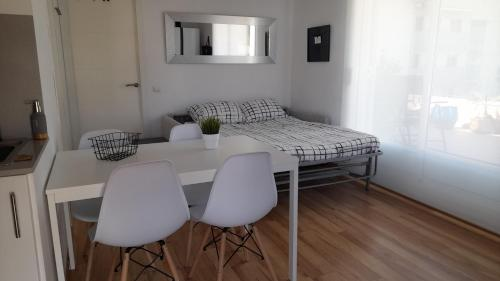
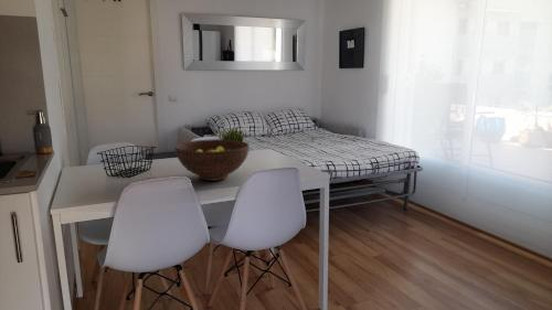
+ fruit bowl (213, 161)
